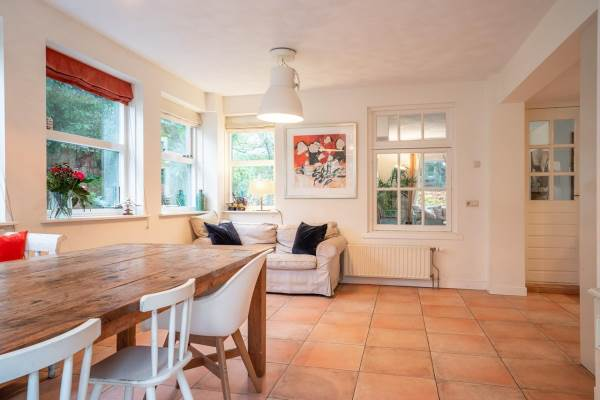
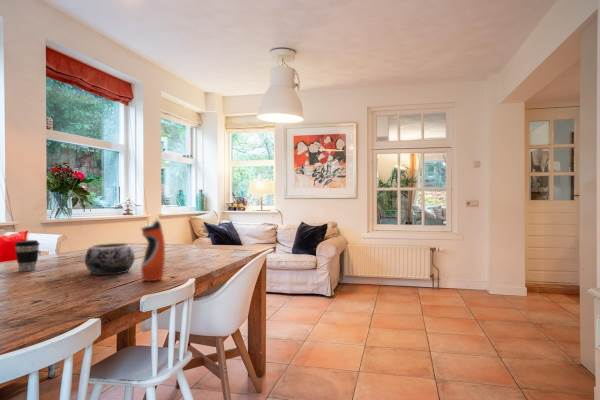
+ water bottle (153, 249)
+ decorative bowl (110, 258)
+ coffee cup (27, 255)
